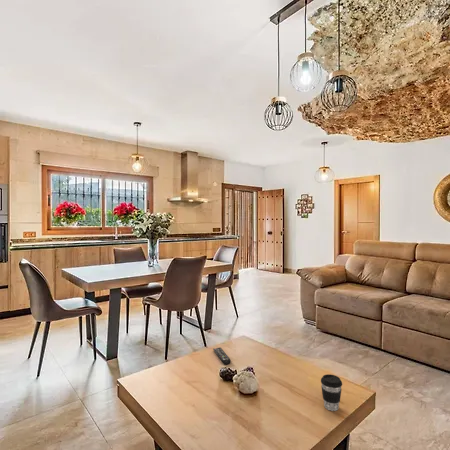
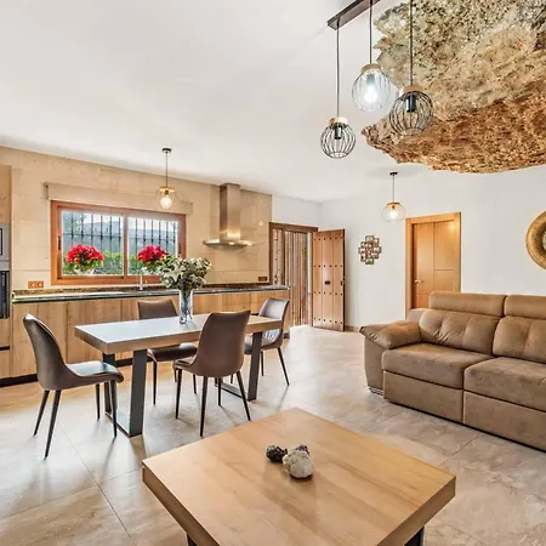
- remote control (221, 355)
- coffee cup (331, 392)
